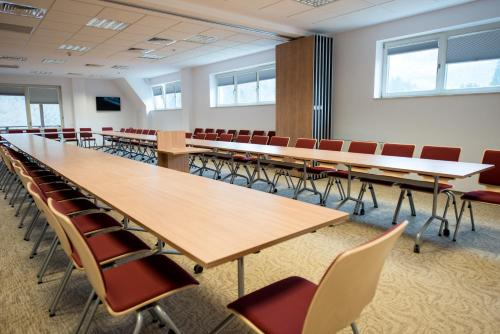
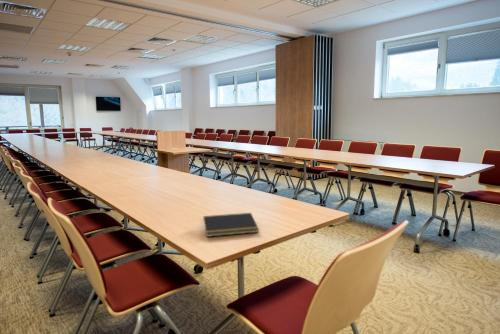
+ notepad (230, 223)
